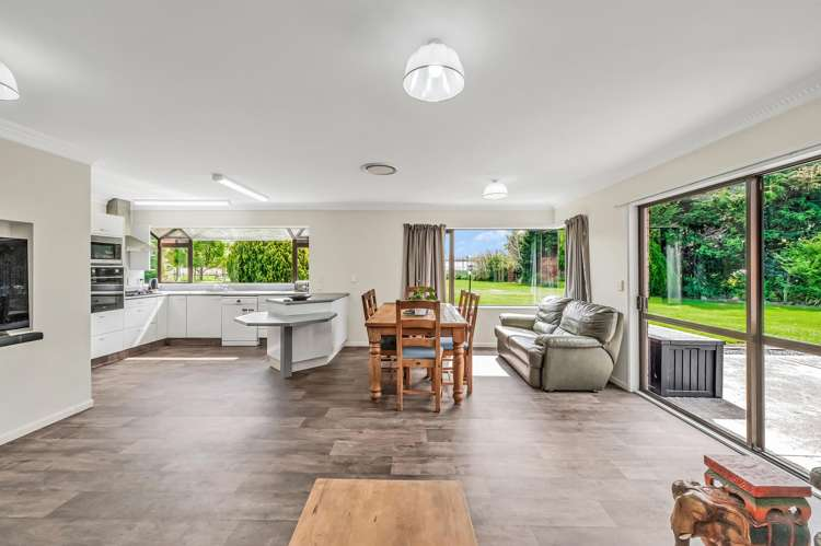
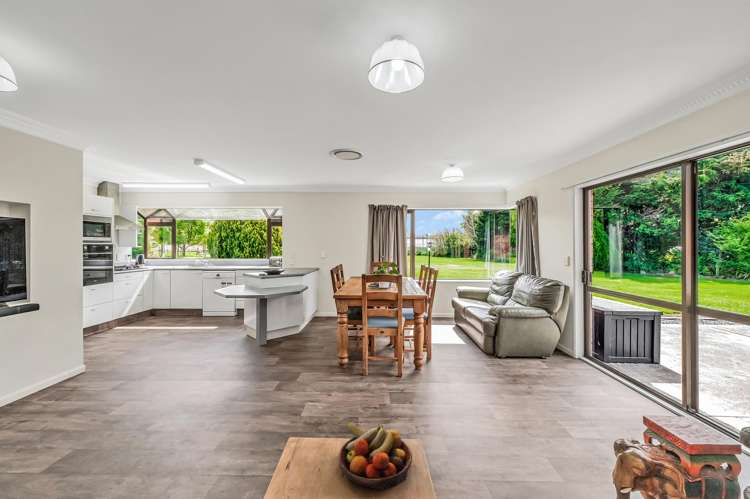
+ fruit bowl (374, 450)
